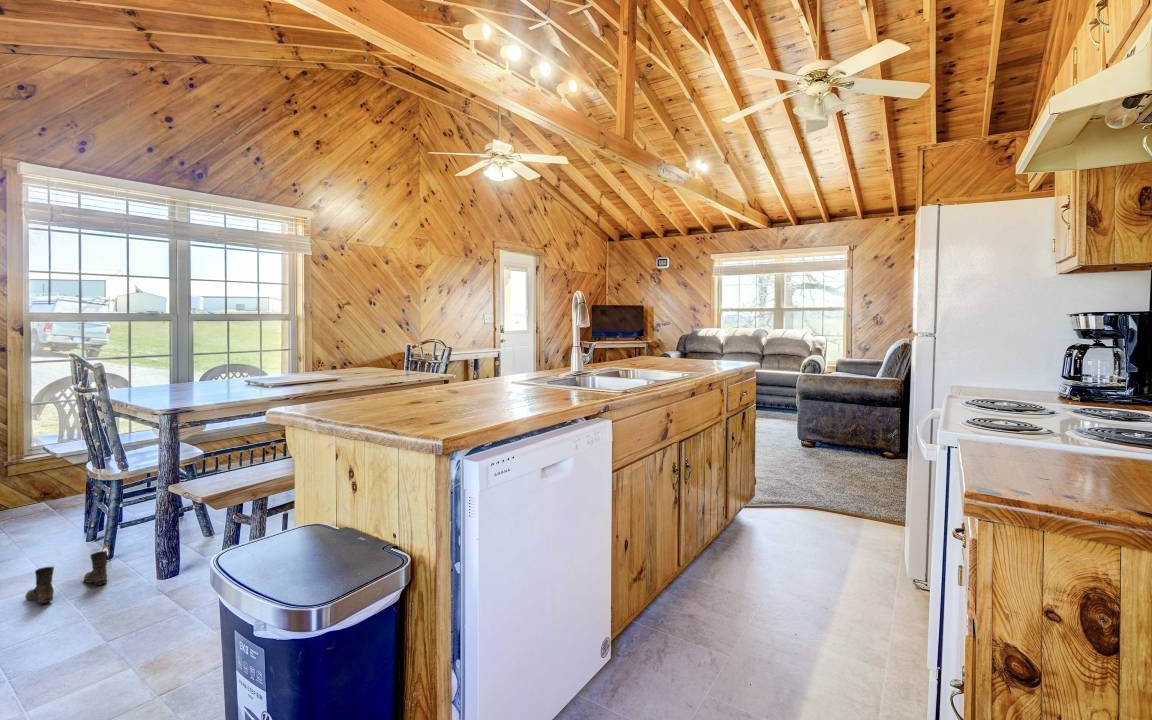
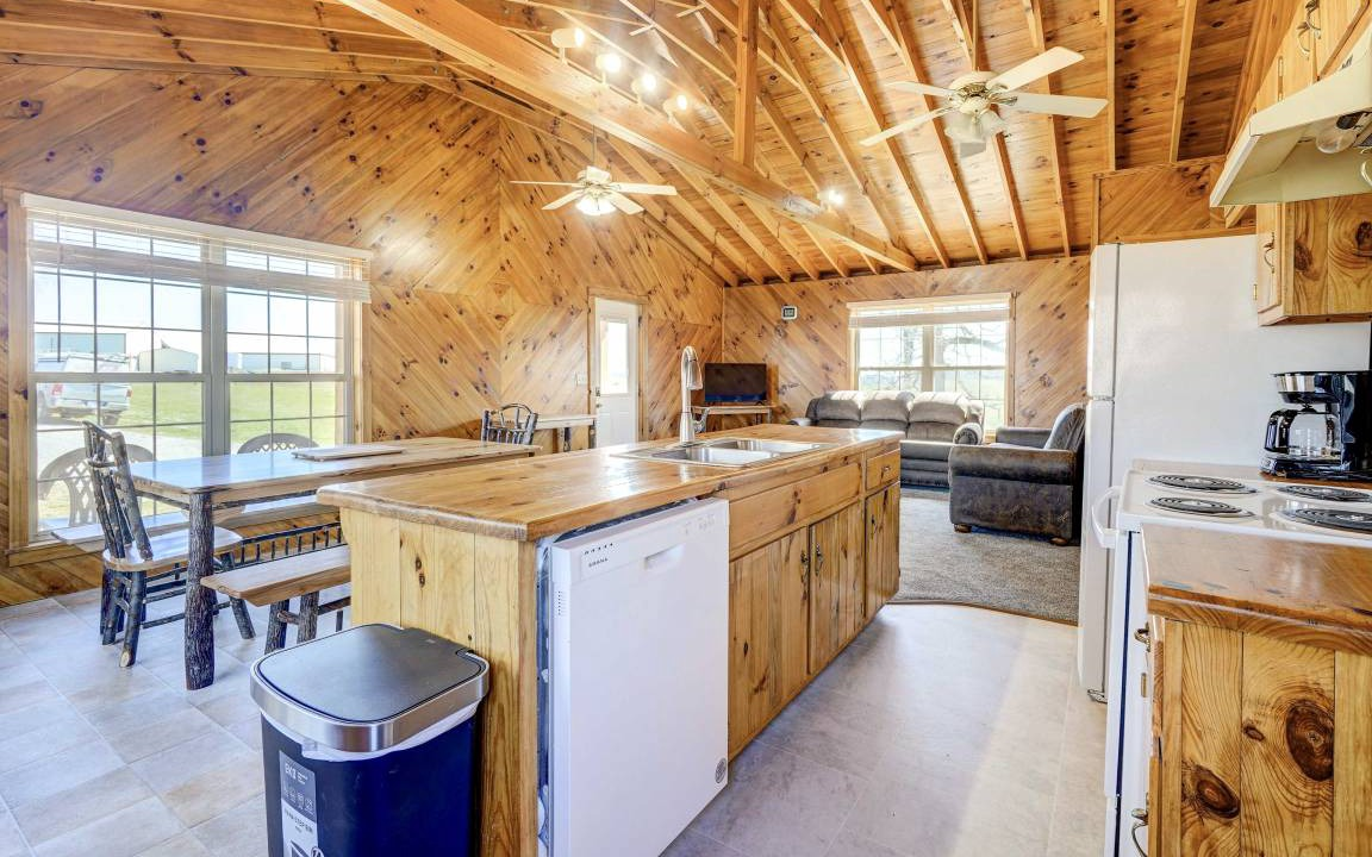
- boots (53, 570)
